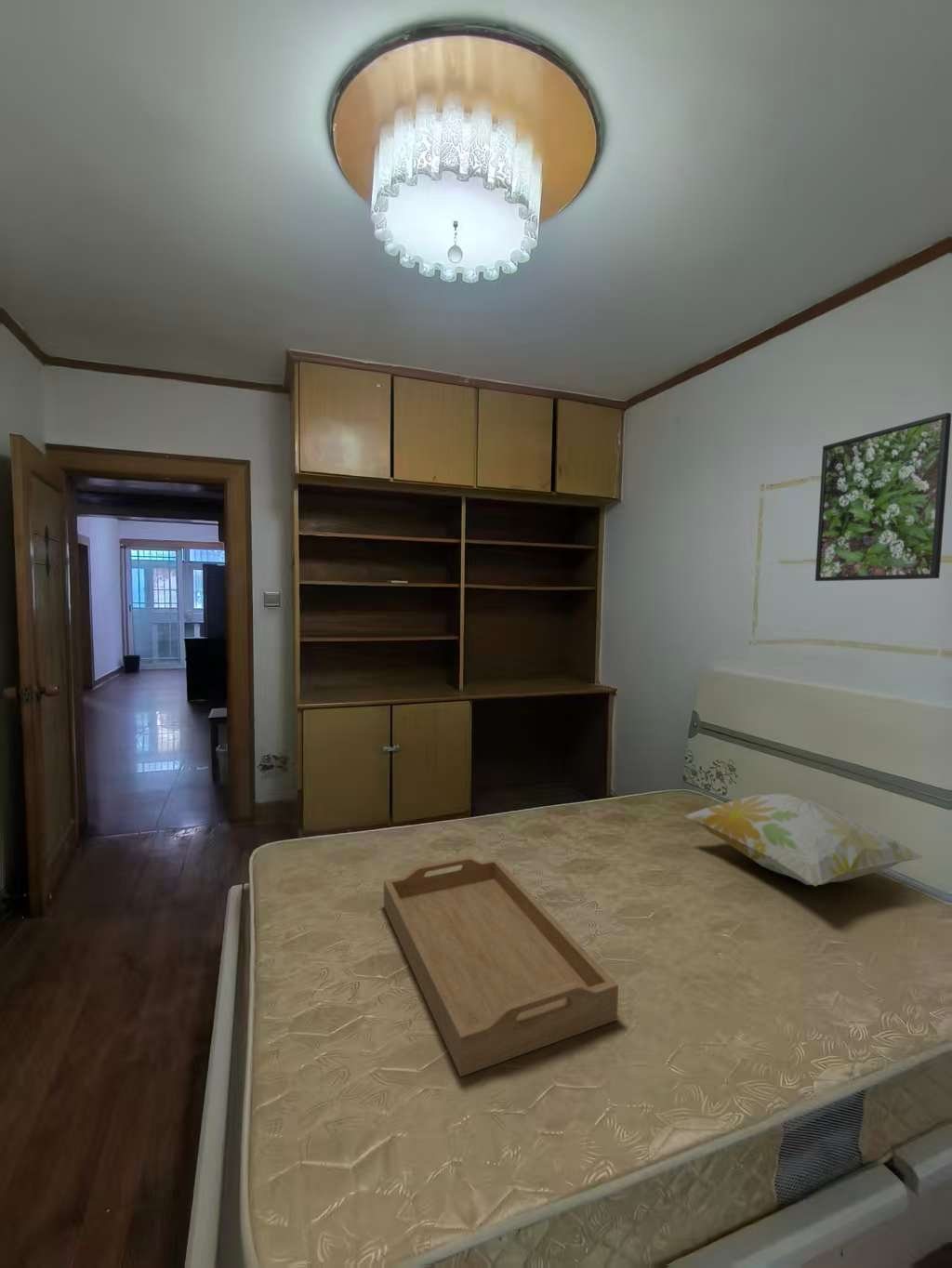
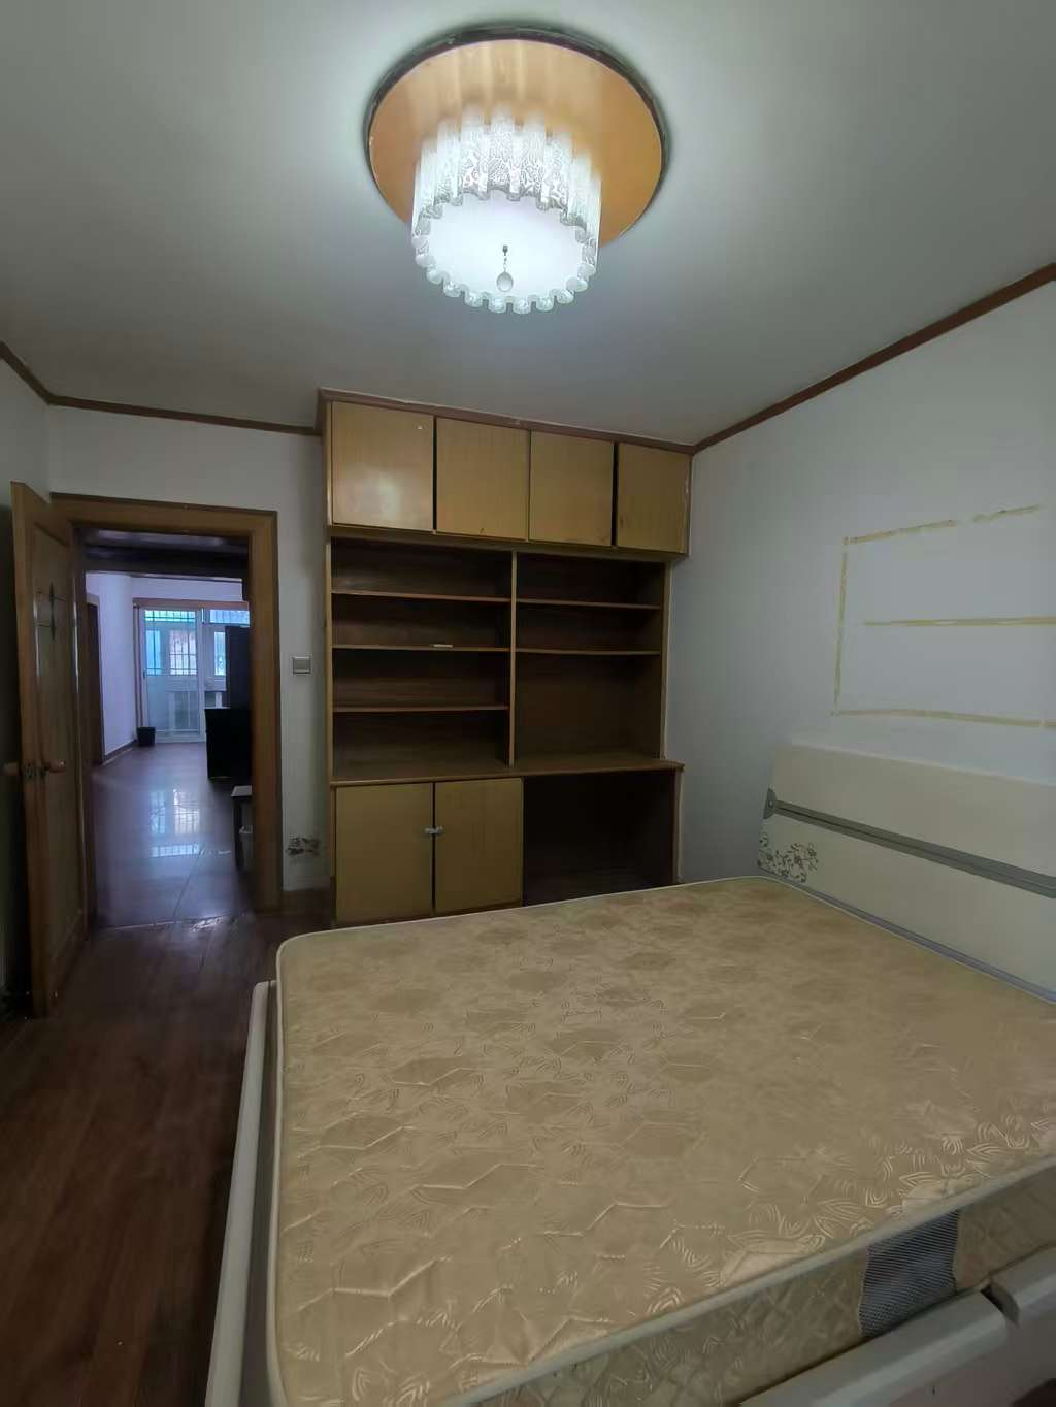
- serving tray (483, 935)
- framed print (876, 506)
- decorative pillow (795, 835)
